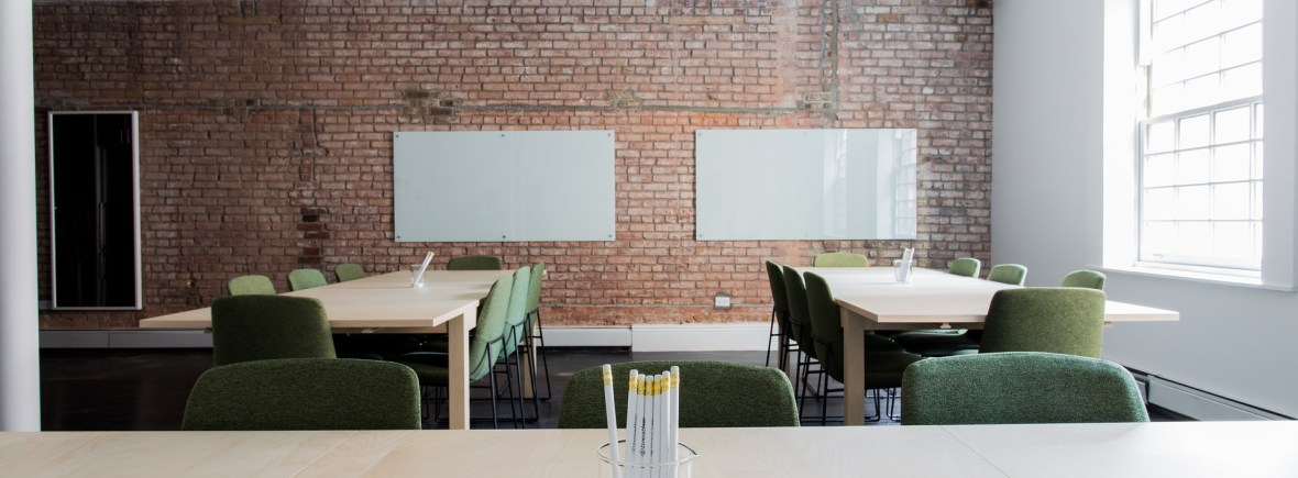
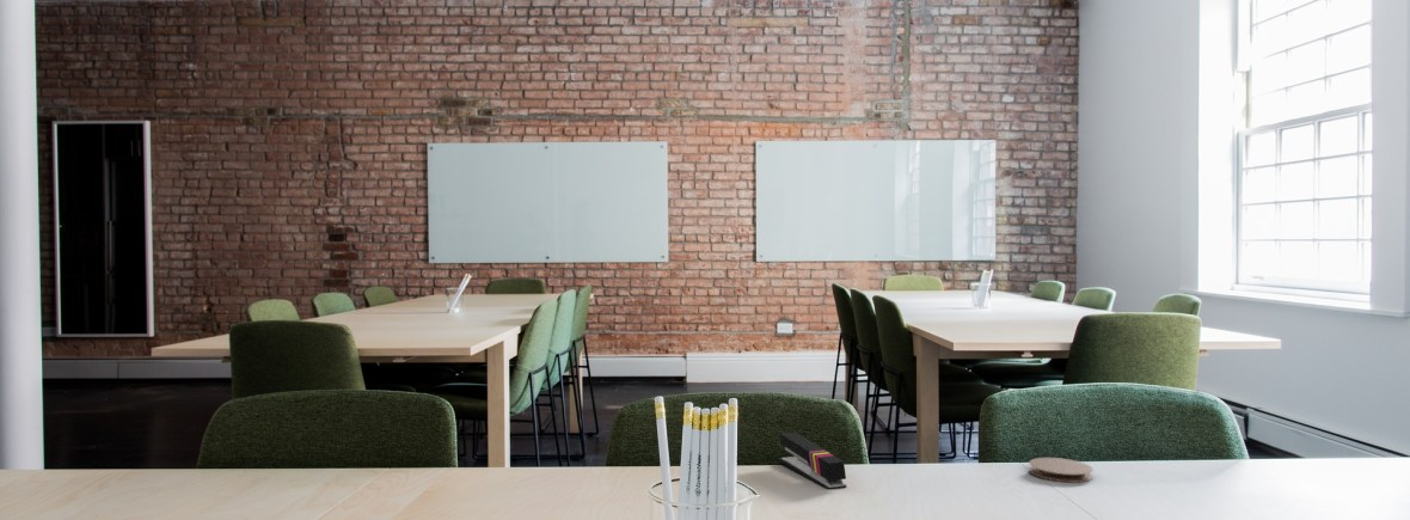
+ coaster (1060, 469)
+ stapler (810, 459)
